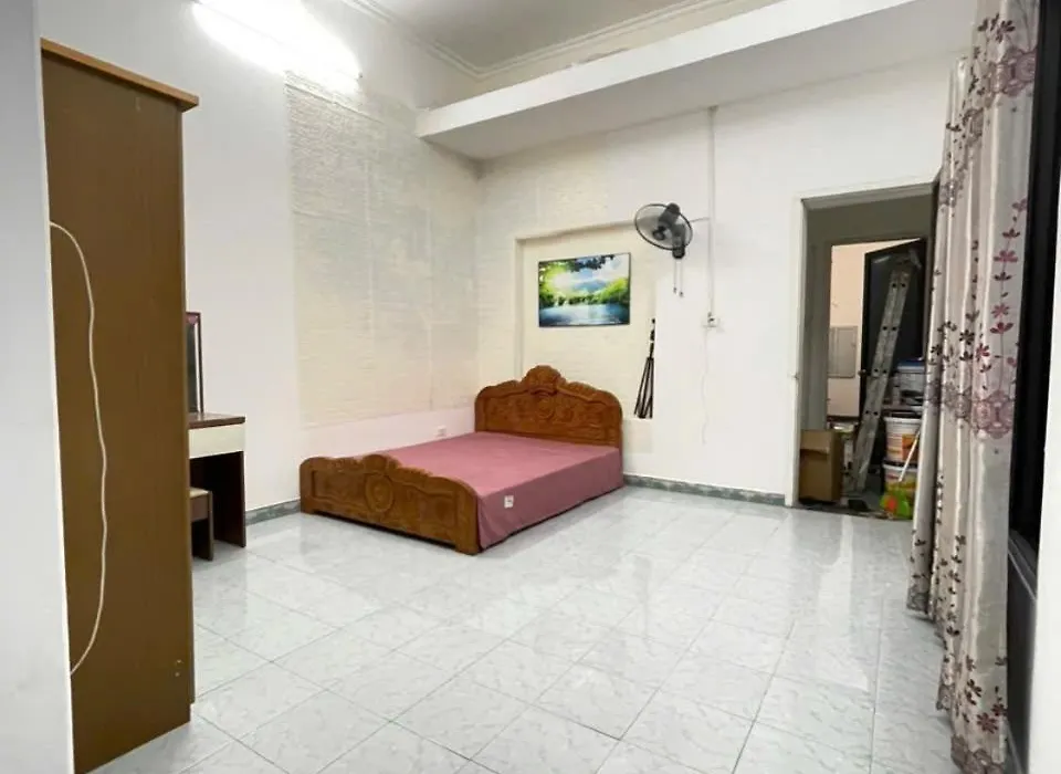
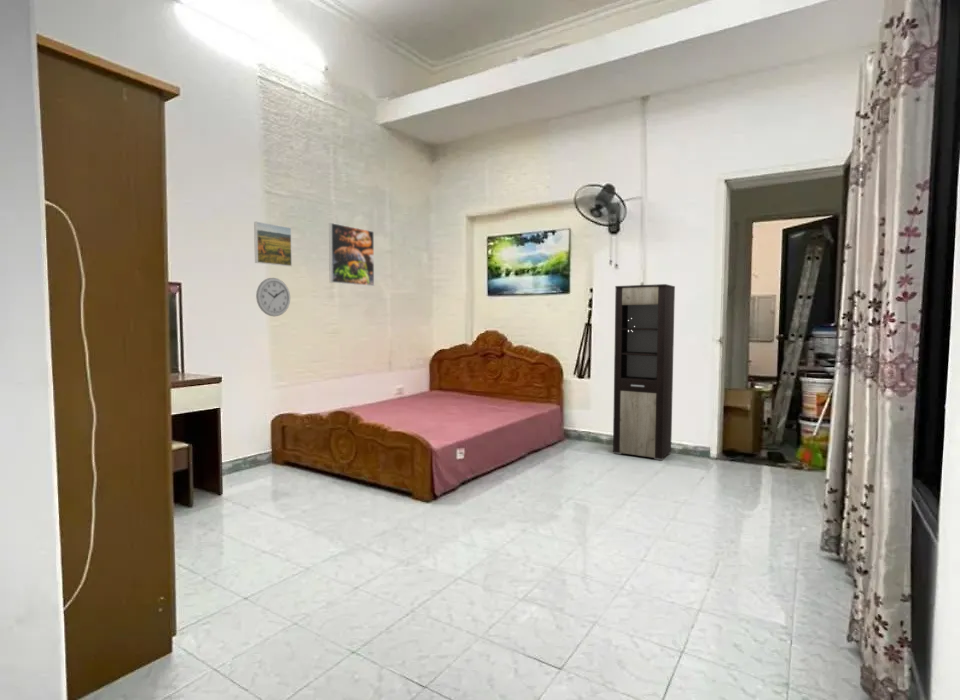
+ wall clock (274, 297)
+ cabinet (643, 370)
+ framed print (352, 255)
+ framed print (273, 244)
